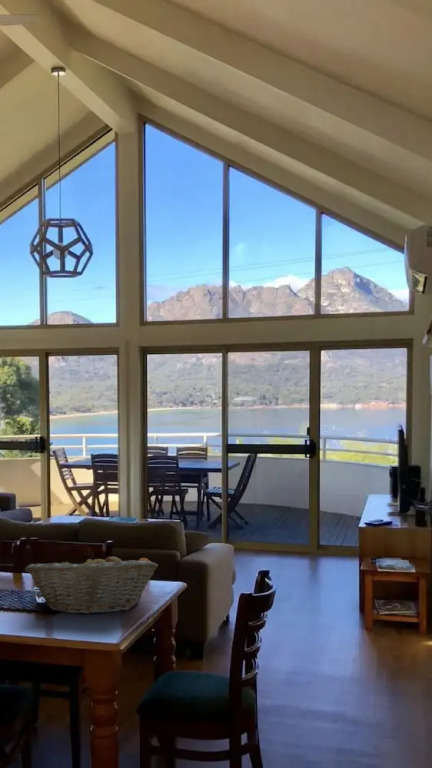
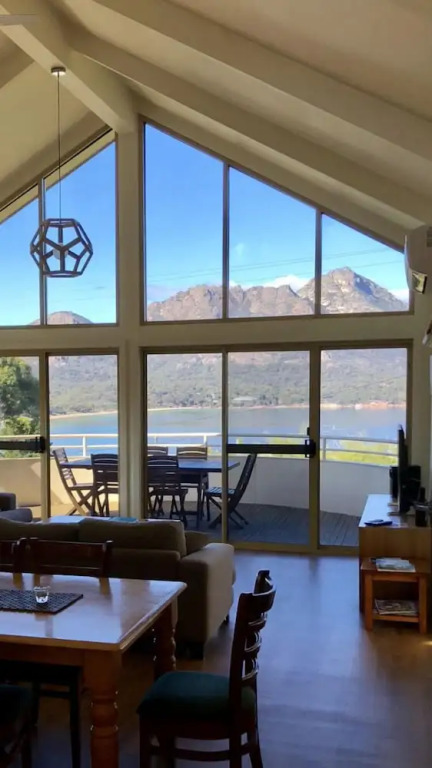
- fruit basket (92, 576)
